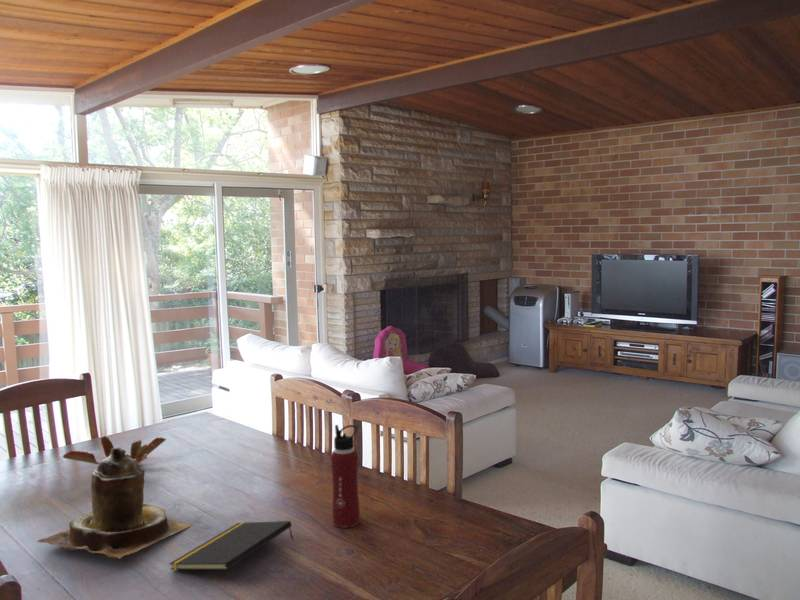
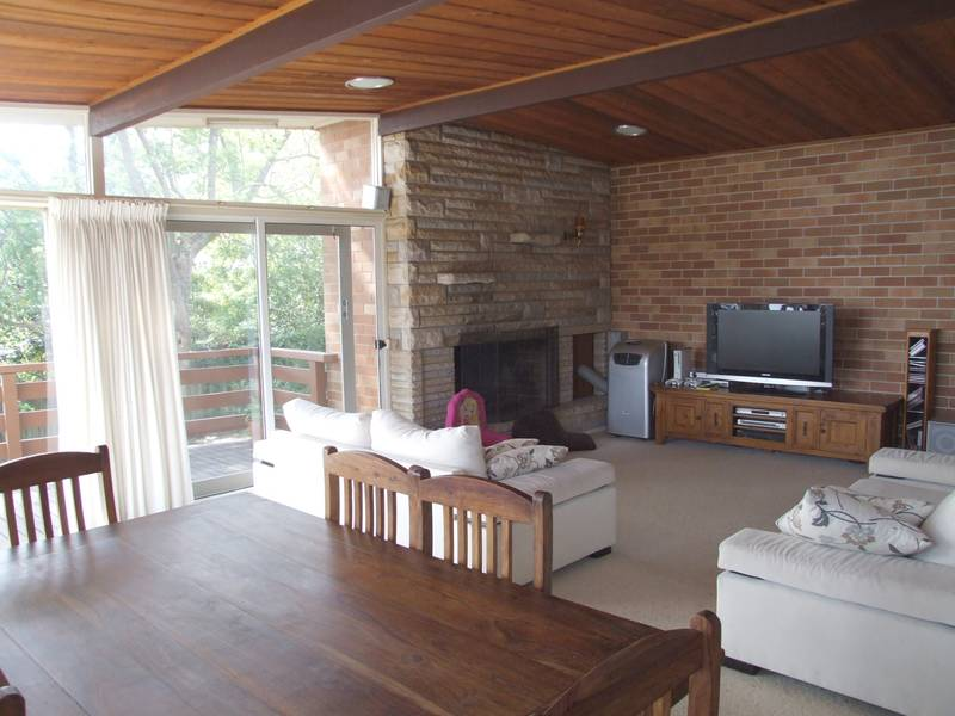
- notepad (232, 544)
- teapot (115, 494)
- plant (130, 456)
- water bottle (345, 473)
